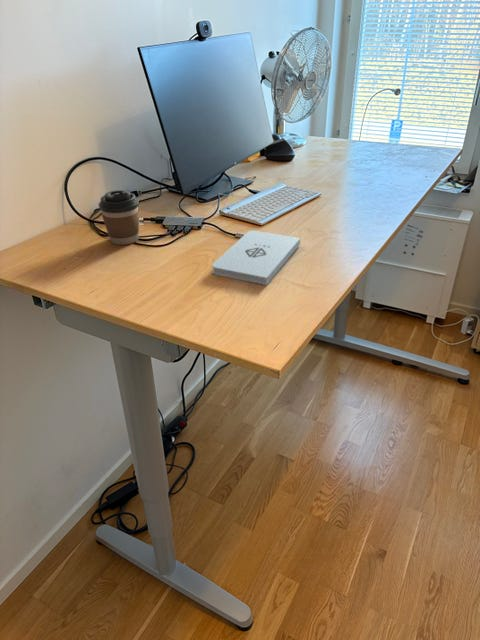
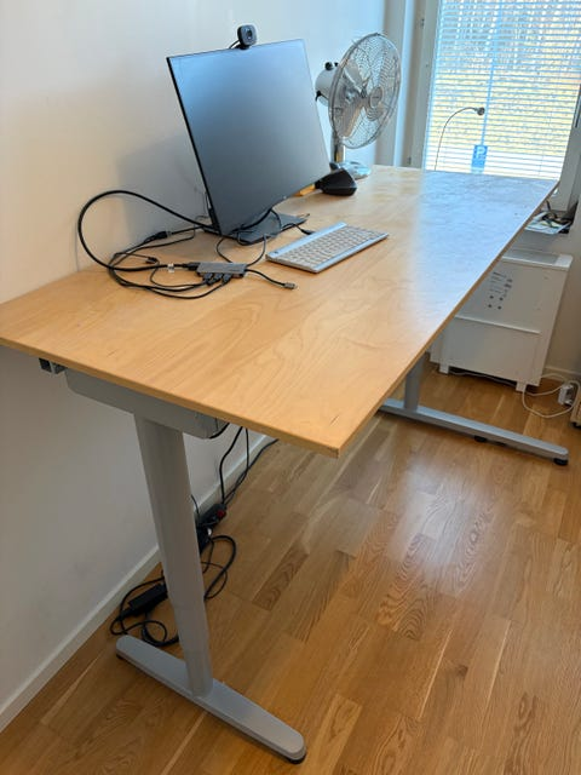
- coffee cup (120, 215)
- notepad (257, 254)
